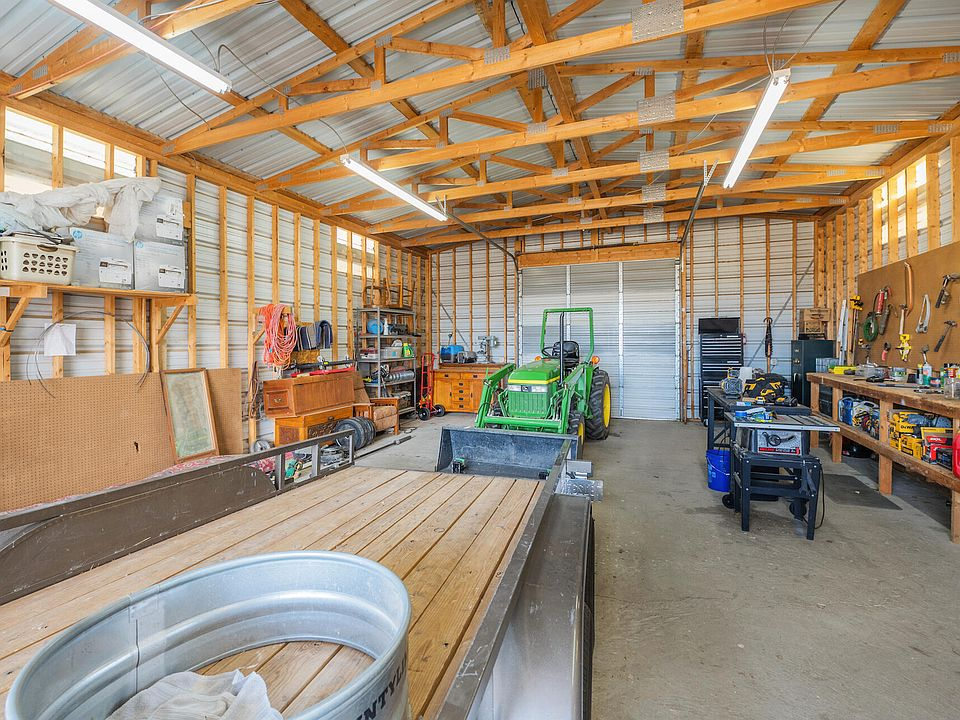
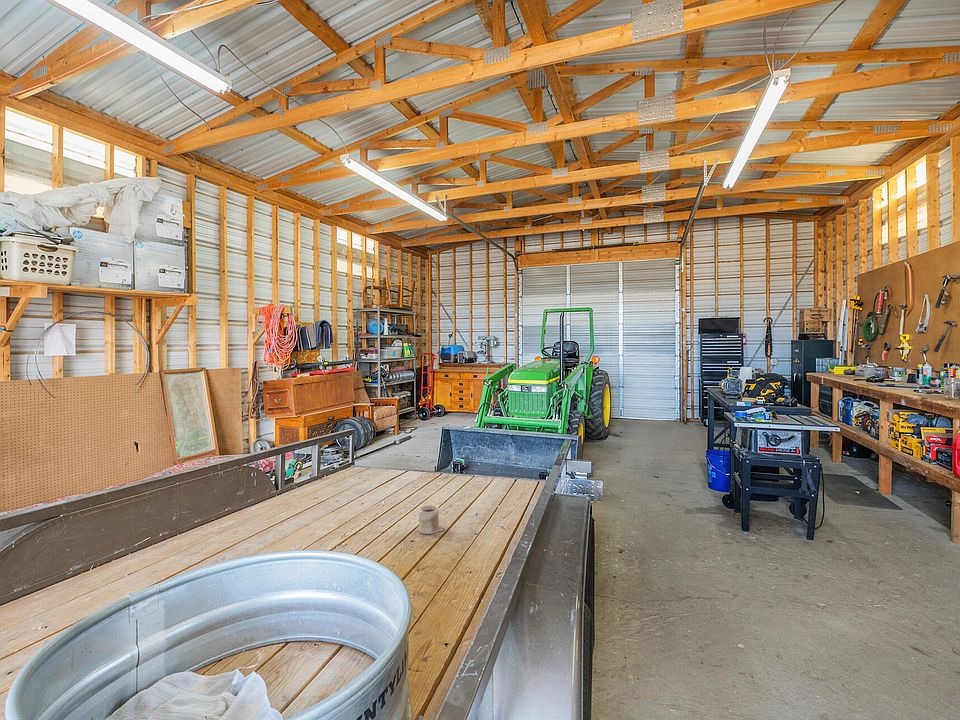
+ mug (429, 518)
